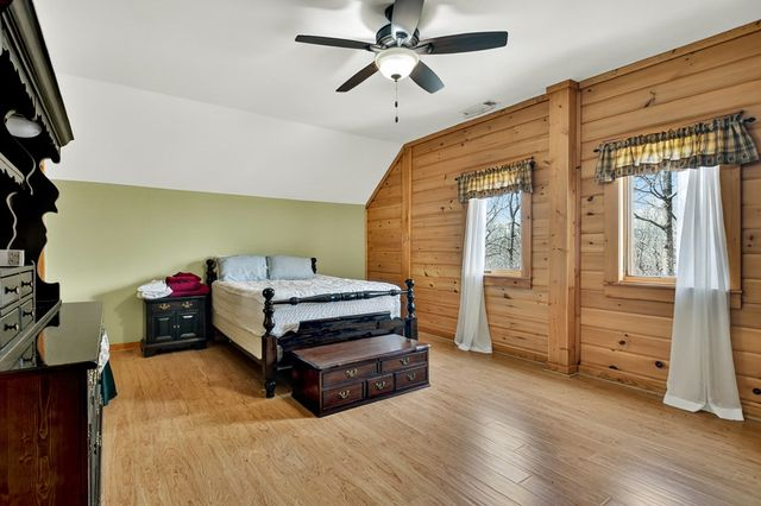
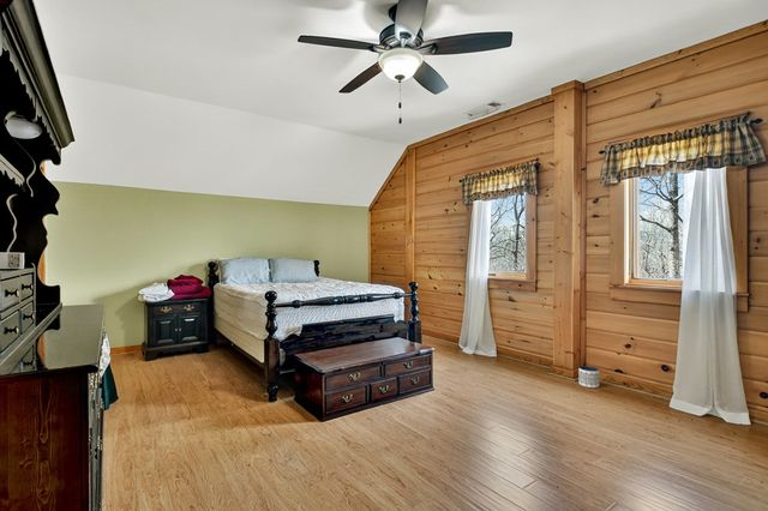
+ planter (588, 375)
